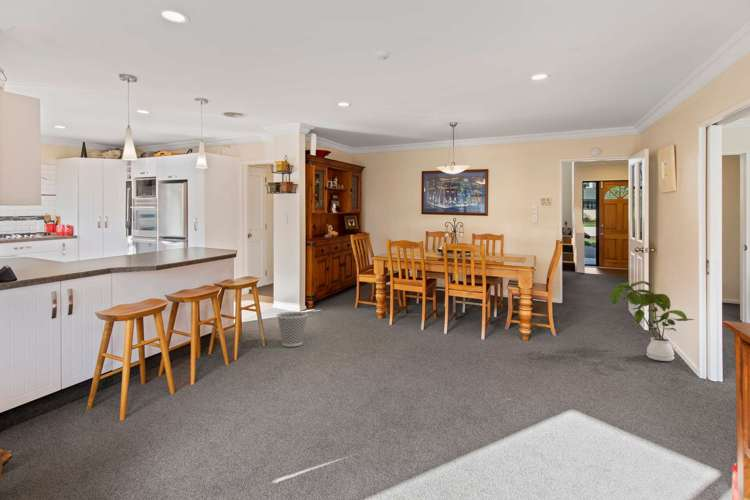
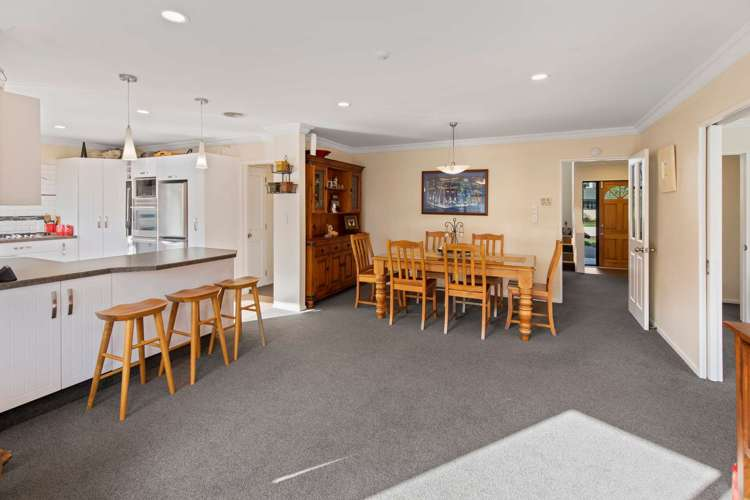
- house plant (645, 319)
- wastebasket (292, 329)
